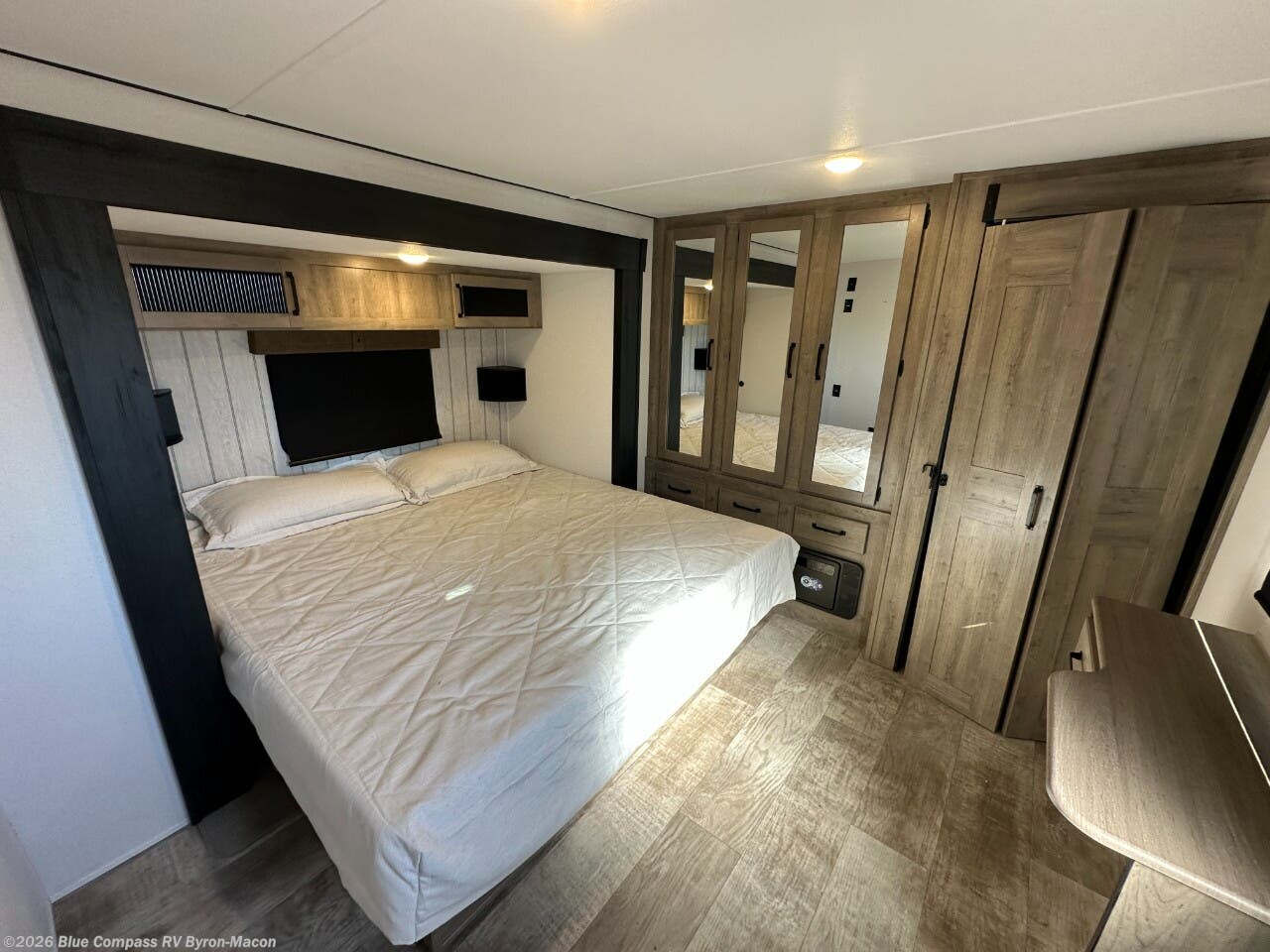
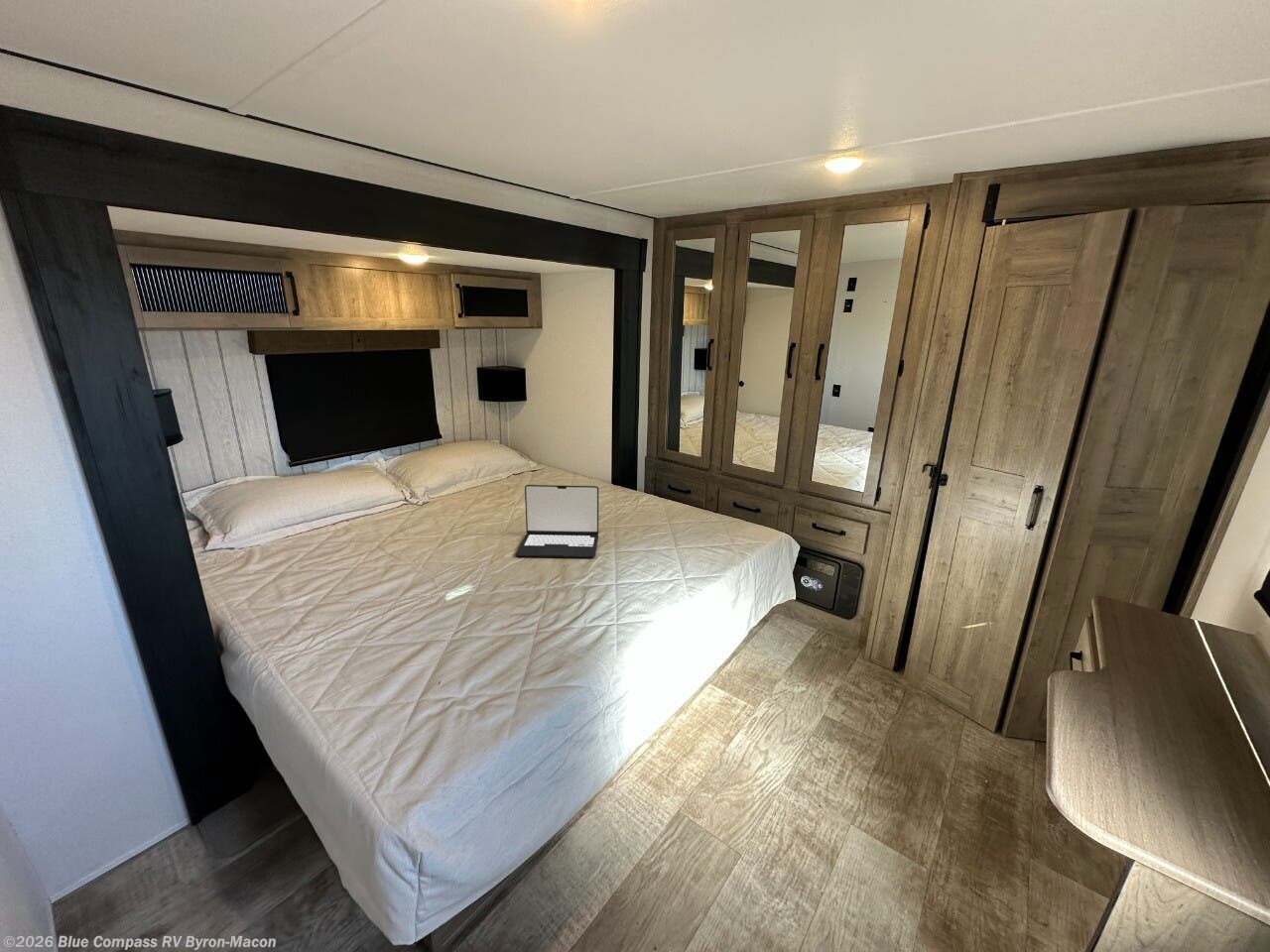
+ laptop (559, 520)
